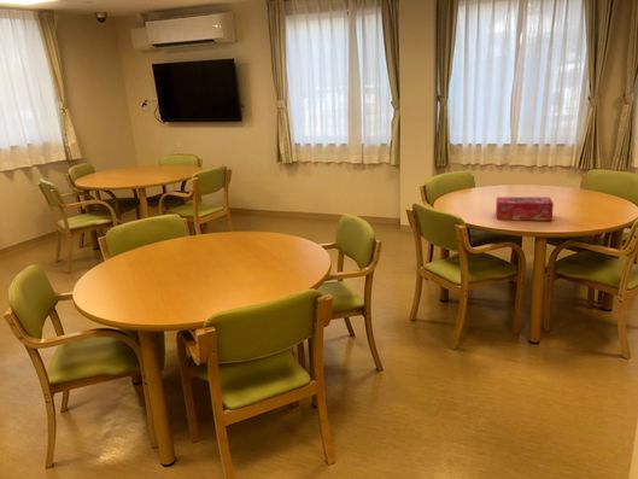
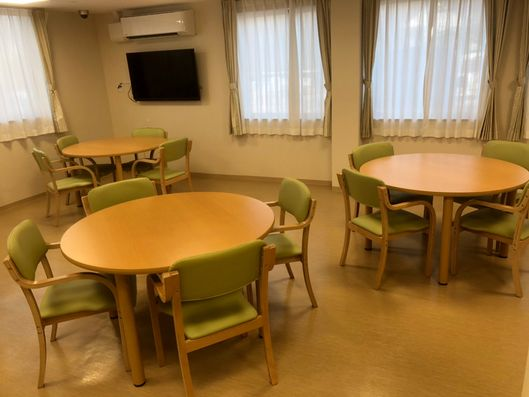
- tissue box (522, 208)
